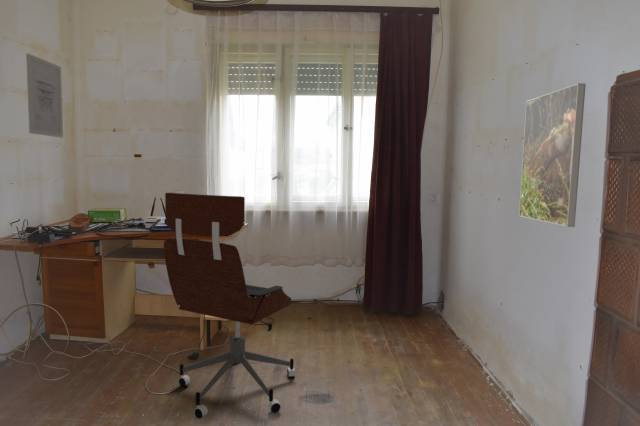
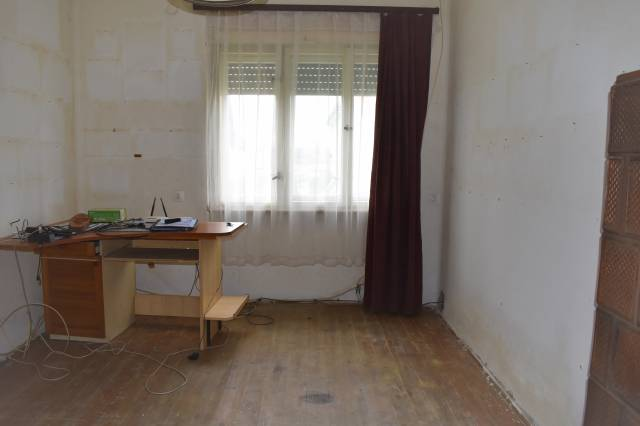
- office chair (238, 293)
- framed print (548, 157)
- wall art (45, 98)
